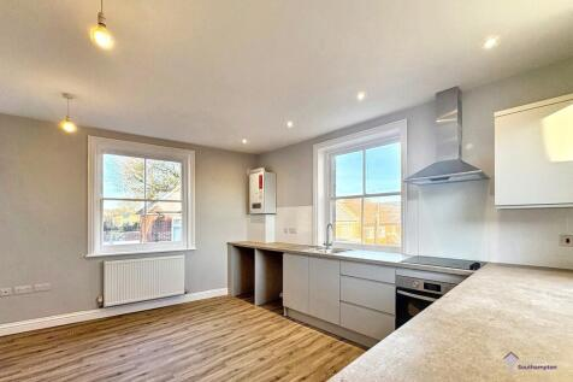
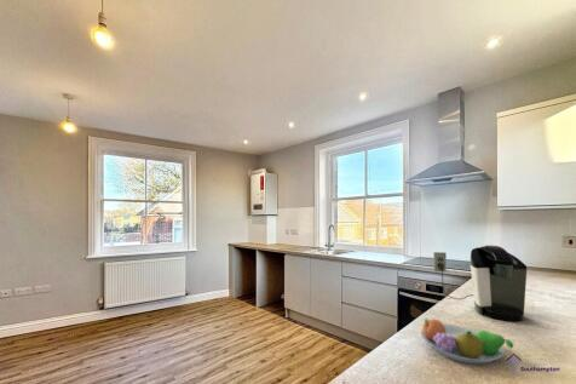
+ coffee maker (482, 279)
+ fruit bowl (462, 334)
